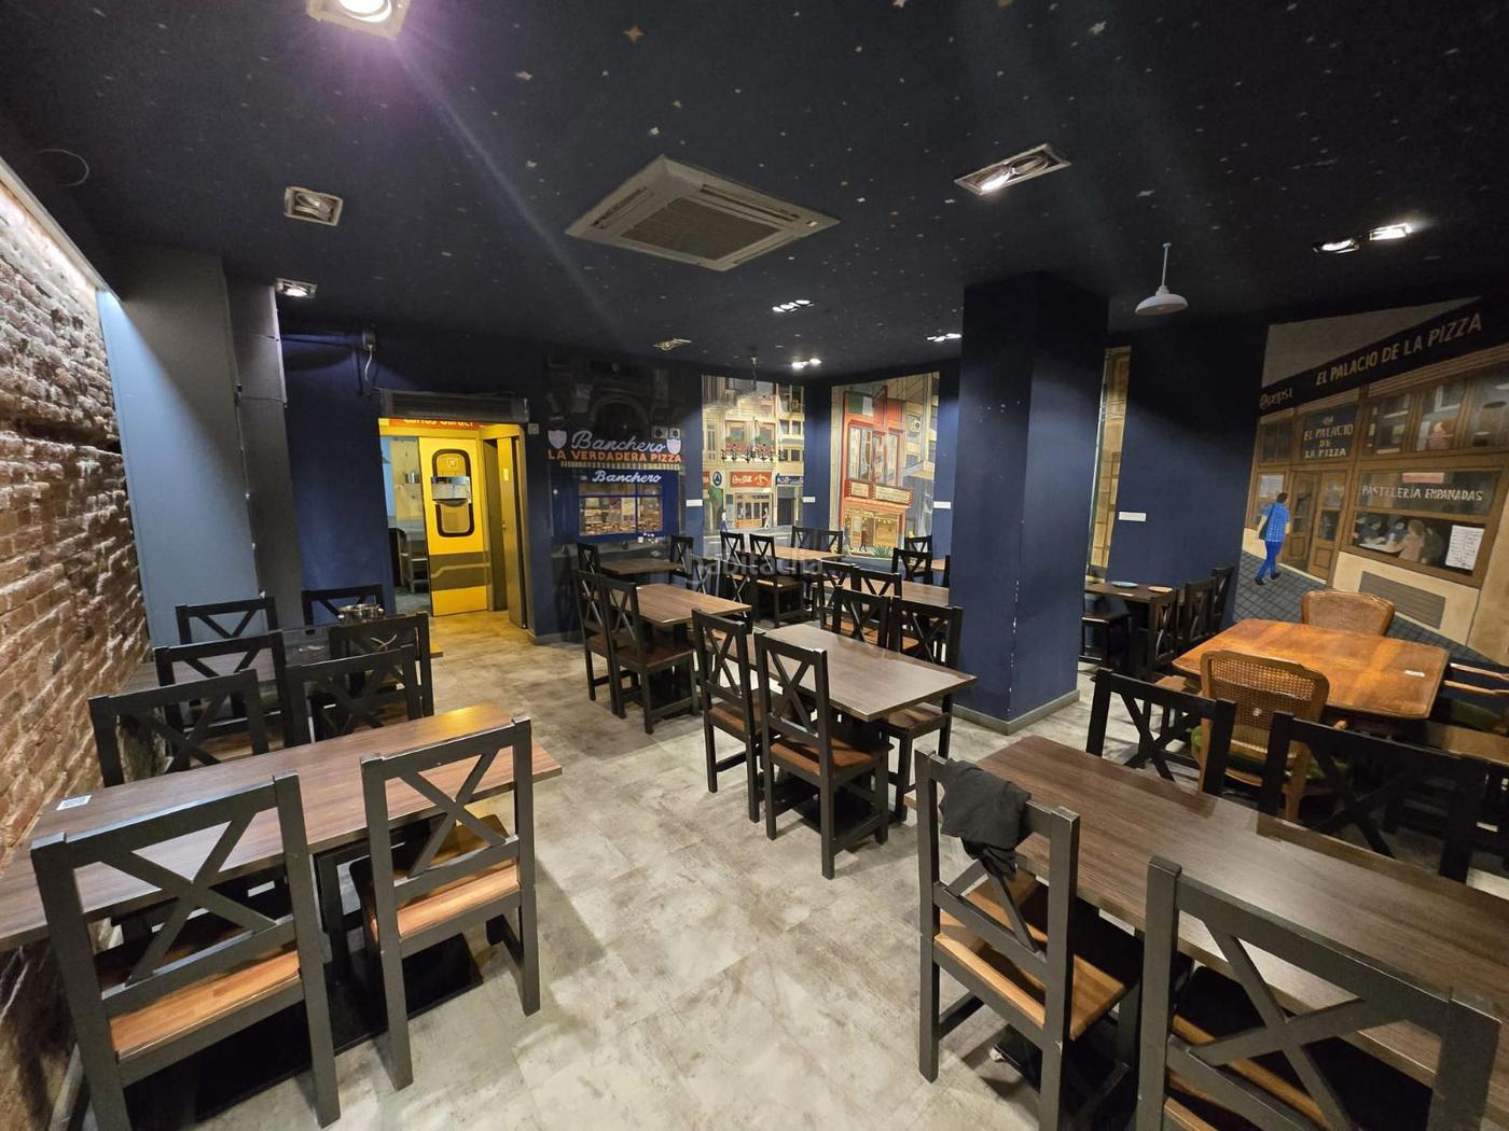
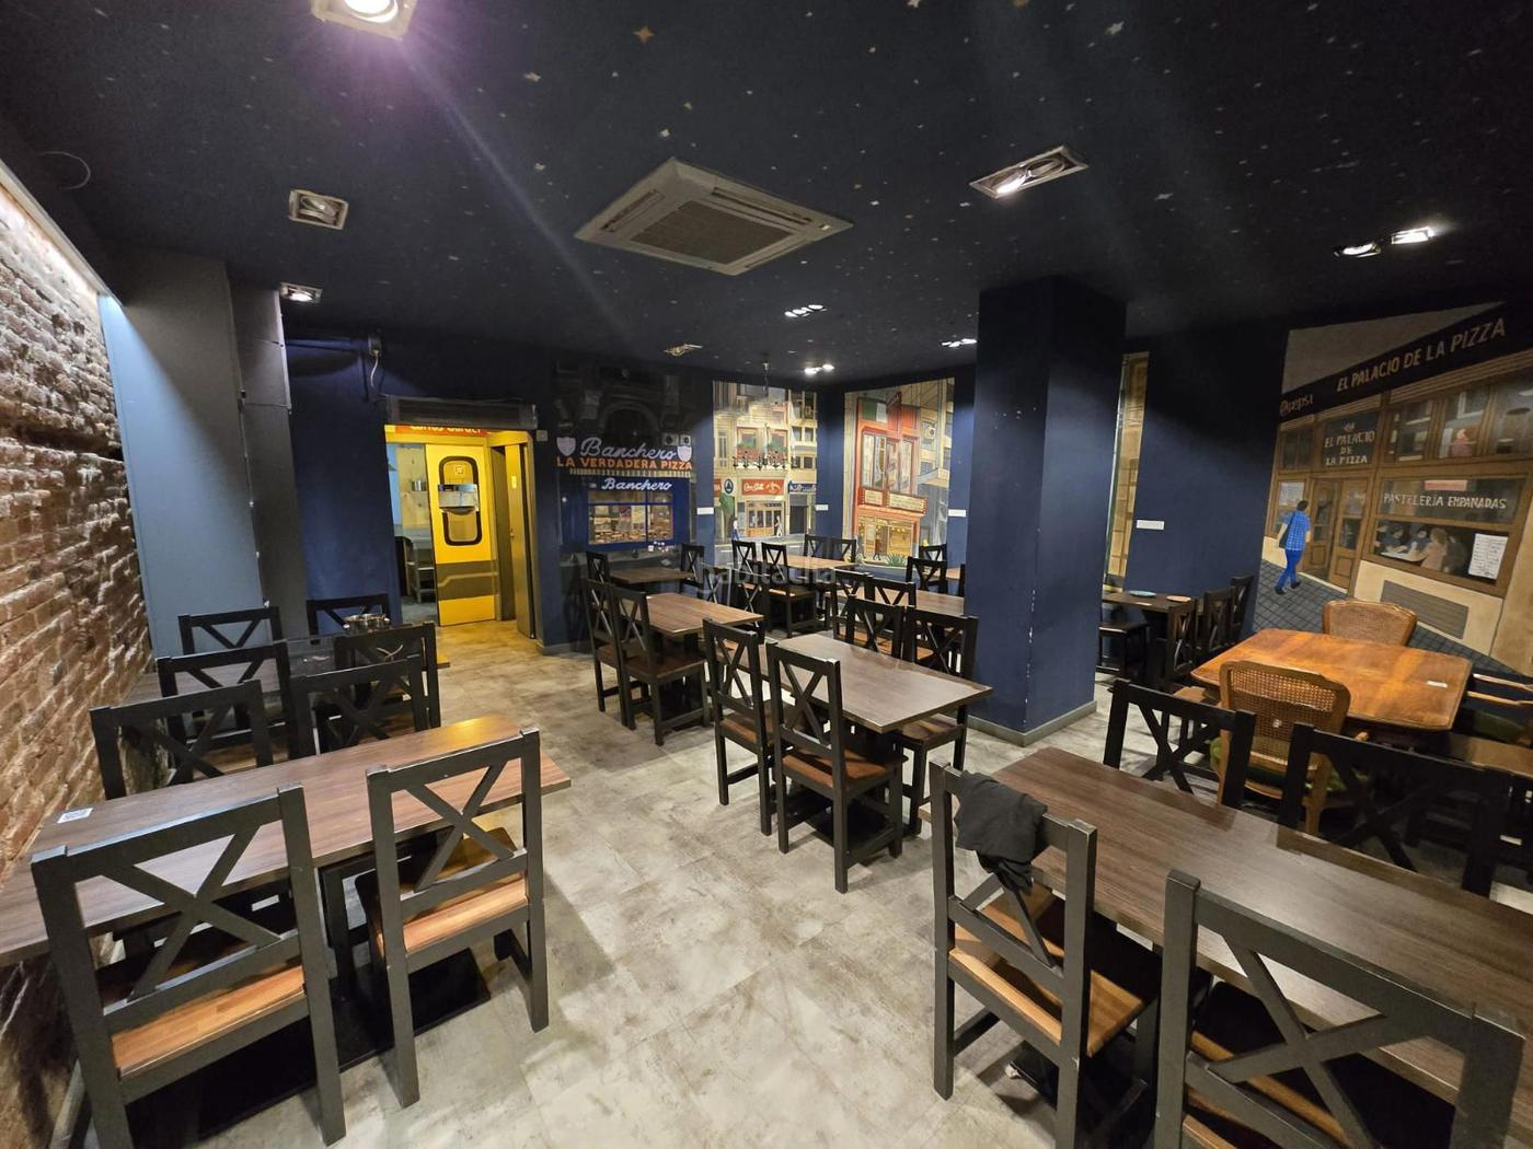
- pendant light (1163, 277)
